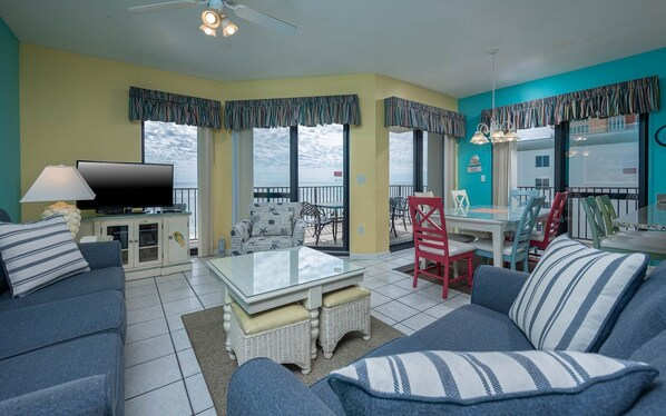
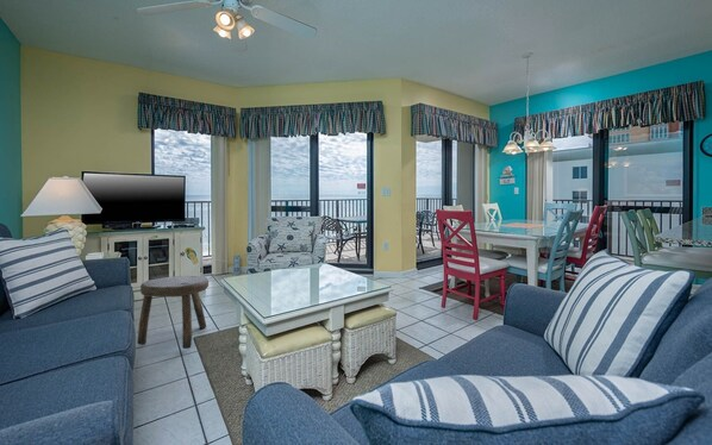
+ stool (182, 309)
